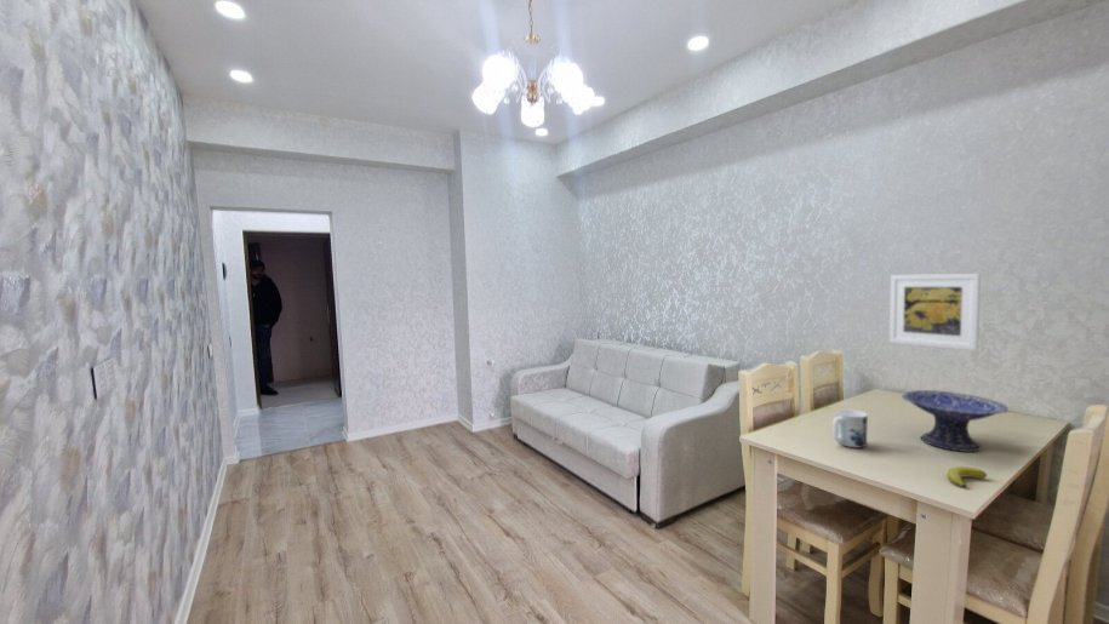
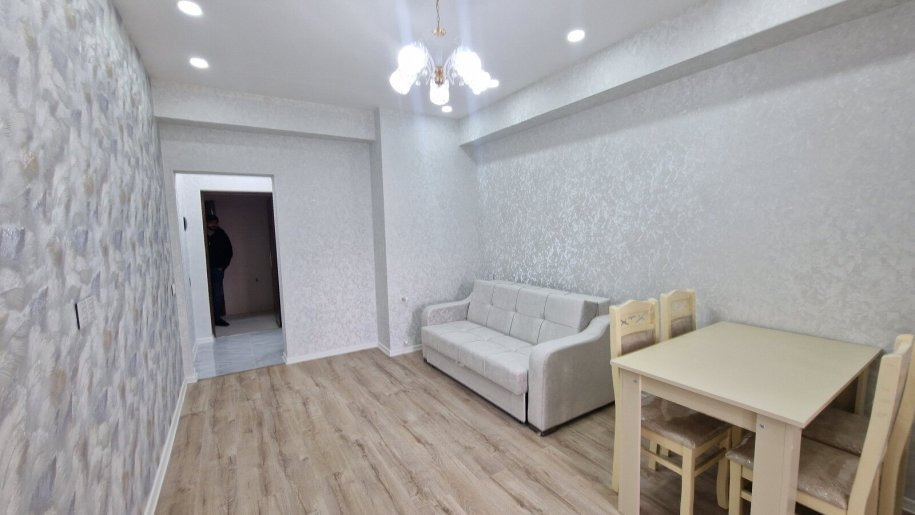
- decorative bowl (951, 420)
- banana (964, 475)
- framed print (931, 310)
- mug (850, 429)
